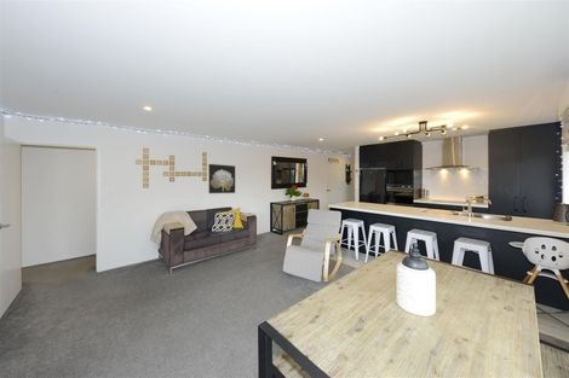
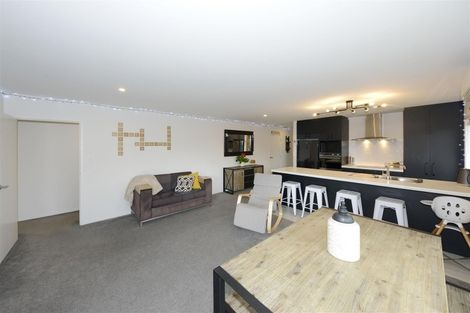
- wall art (222, 179)
